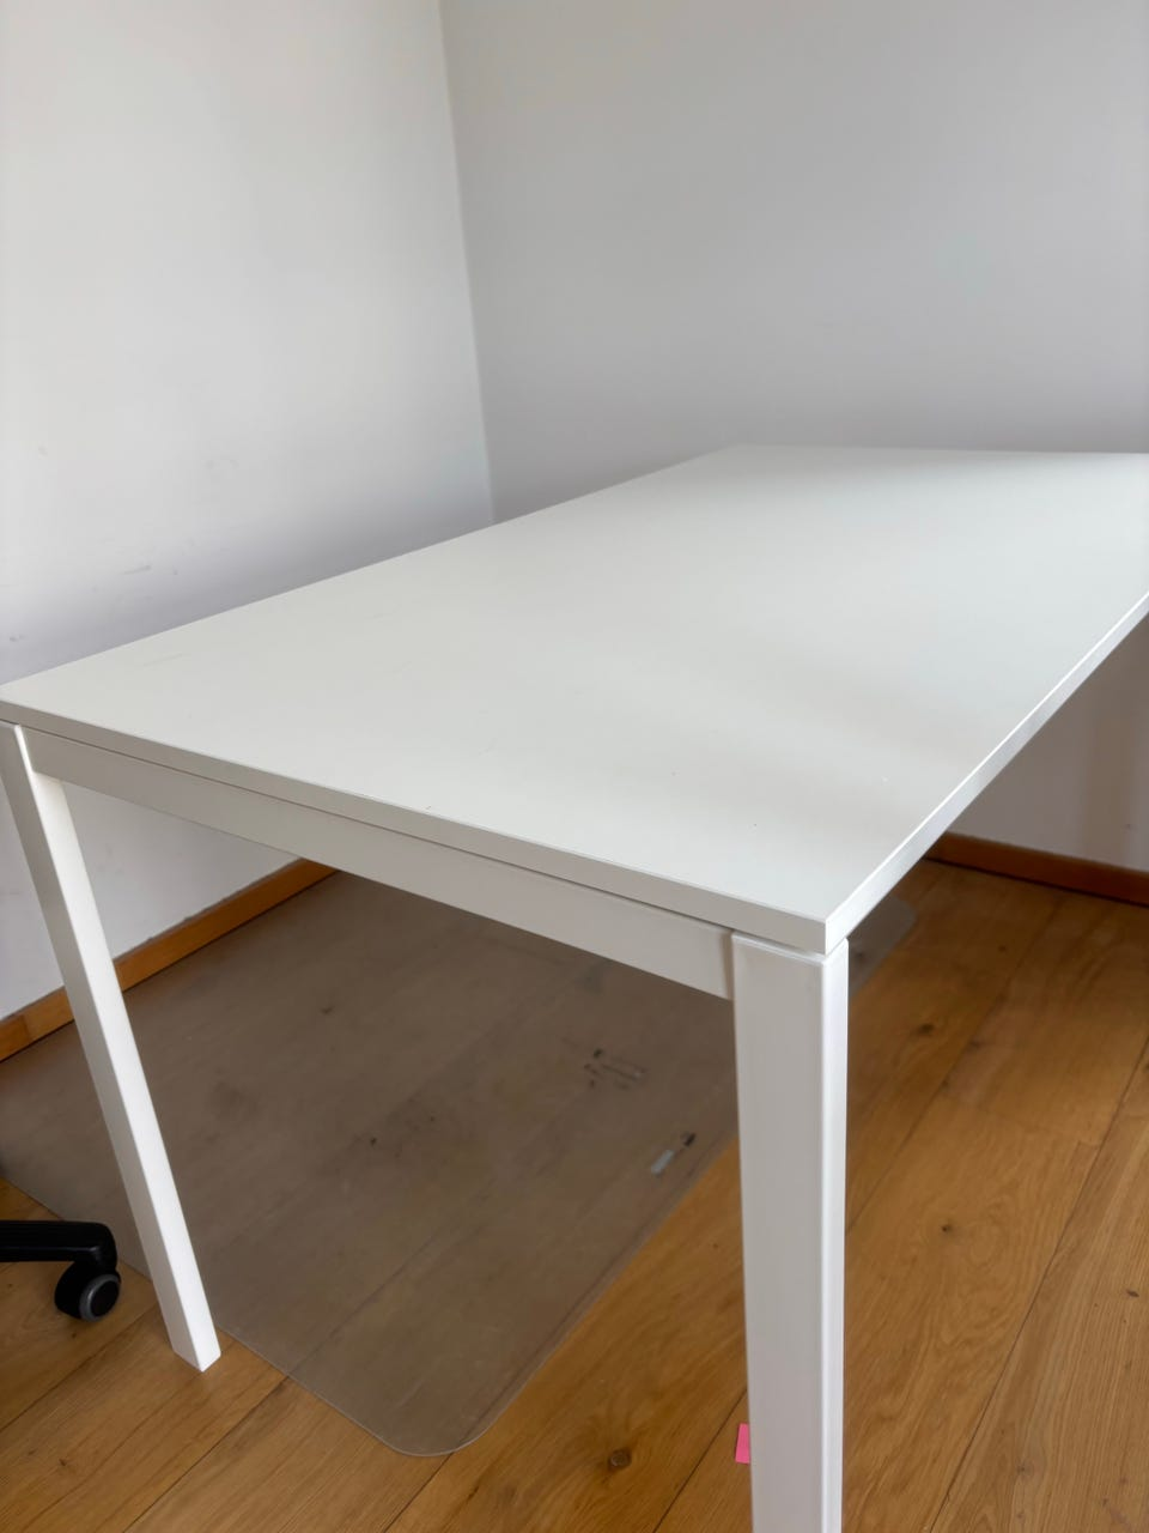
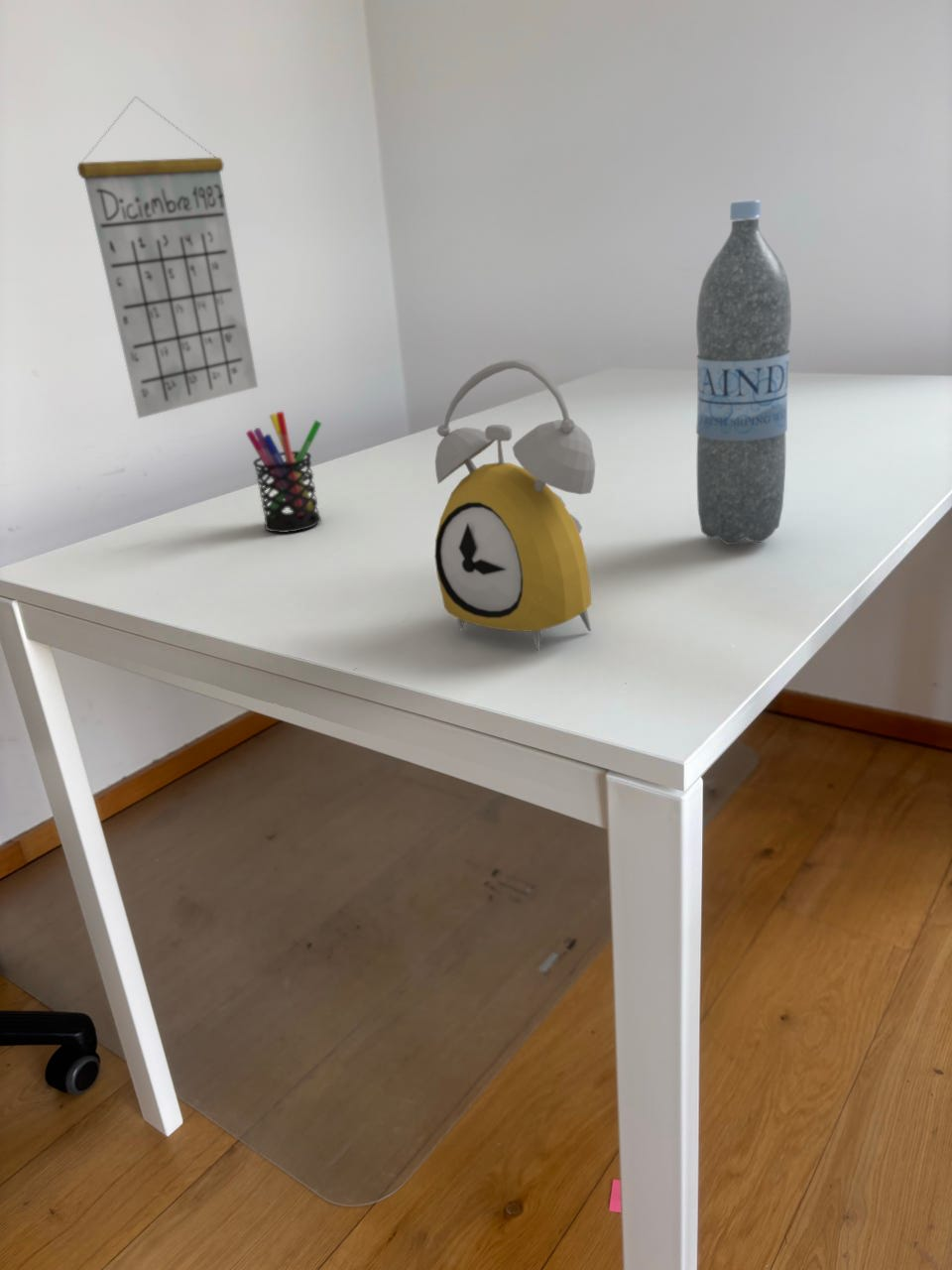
+ pen holder (291, 466)
+ calendar (173, 257)
+ alarm clock (530, 494)
+ water bottle (742, 382)
